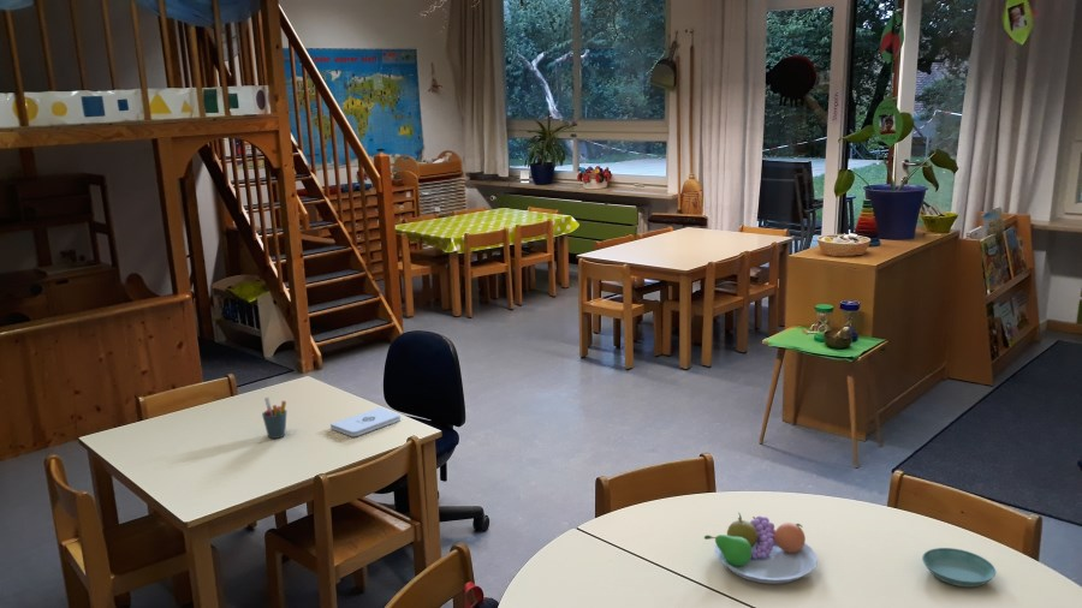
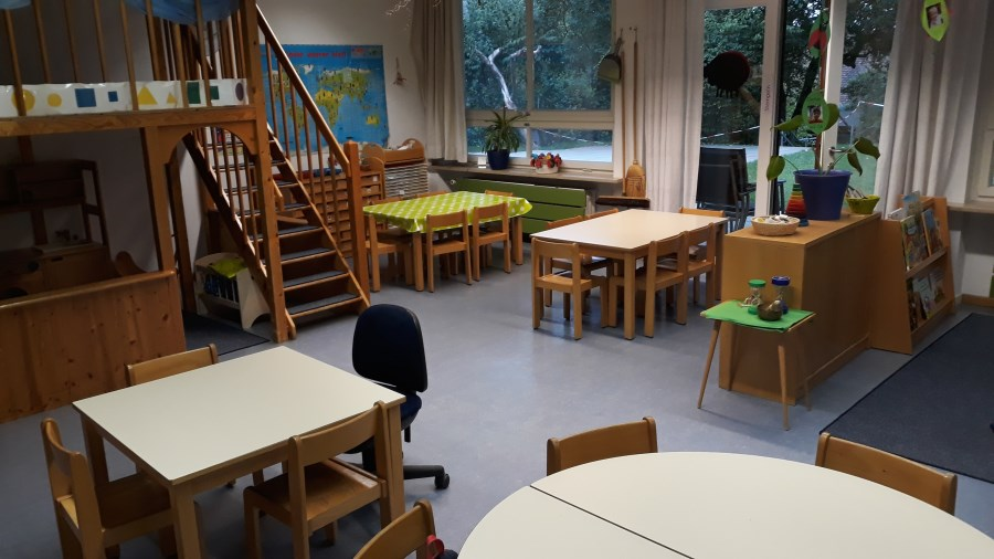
- notepad (367, 421)
- saucer (957, 568)
- fruit bowl (761, 543)
- pen holder (275, 417)
